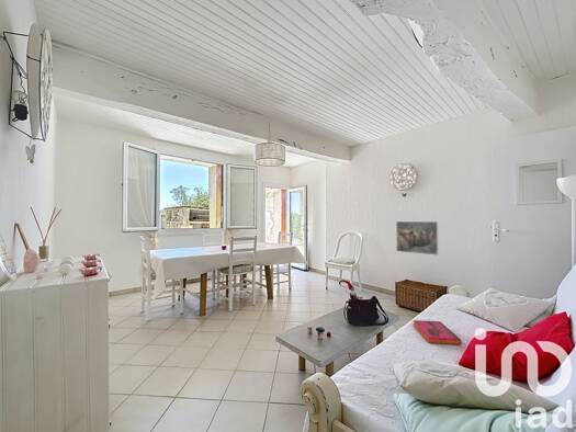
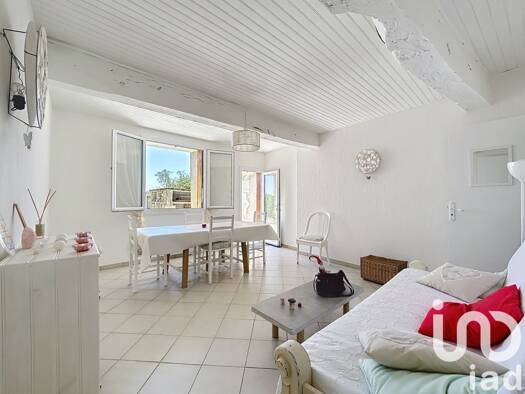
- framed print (416, 237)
- hardback book (434, 331)
